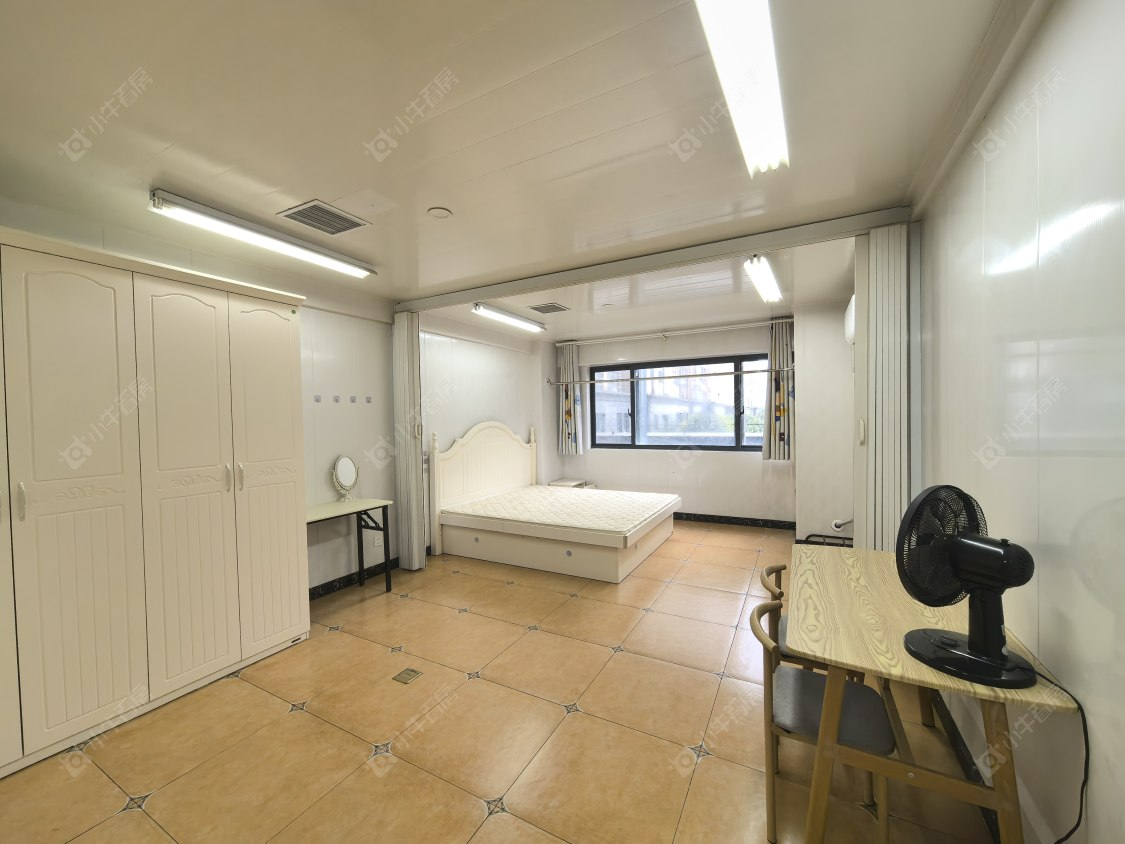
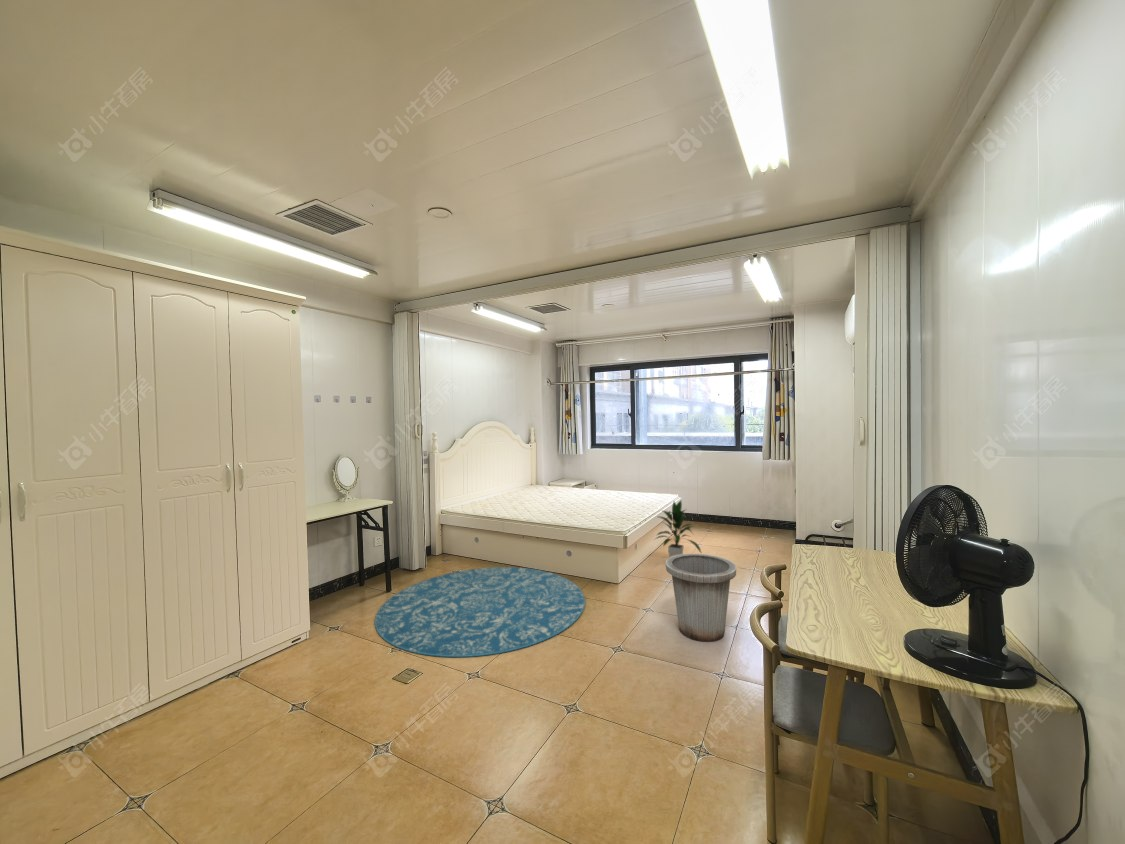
+ trash can (700, 597)
+ indoor plant (676, 532)
+ rug (484, 601)
